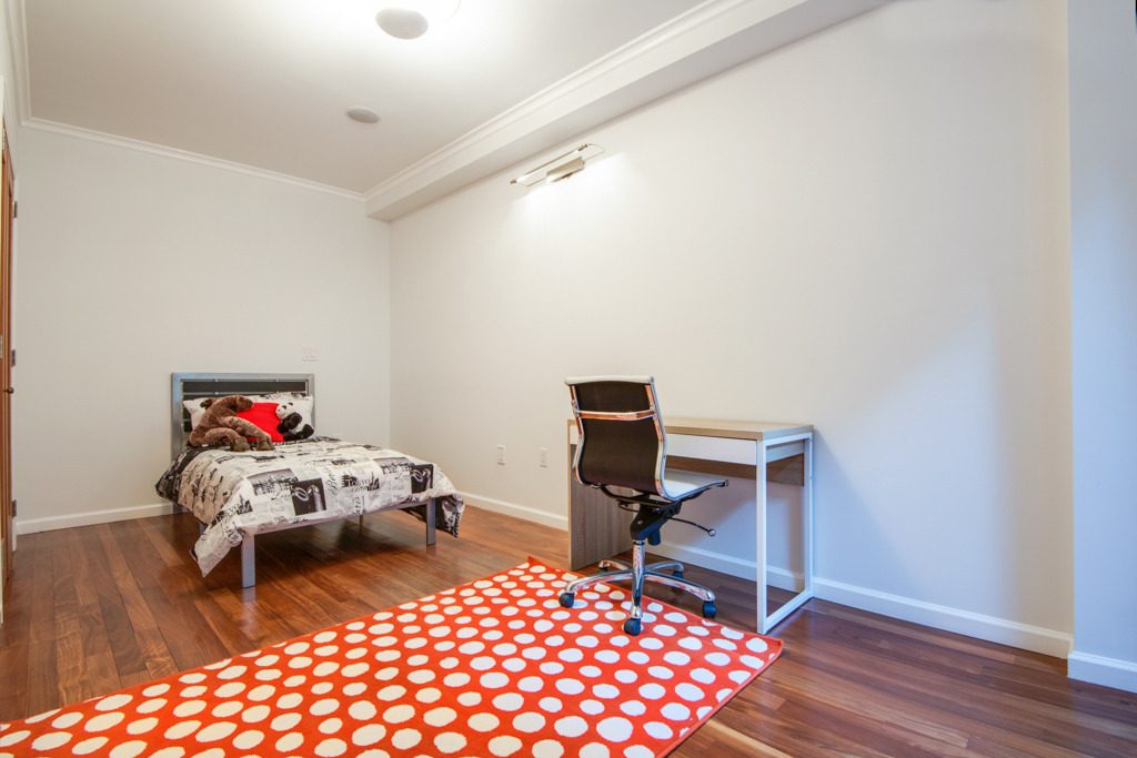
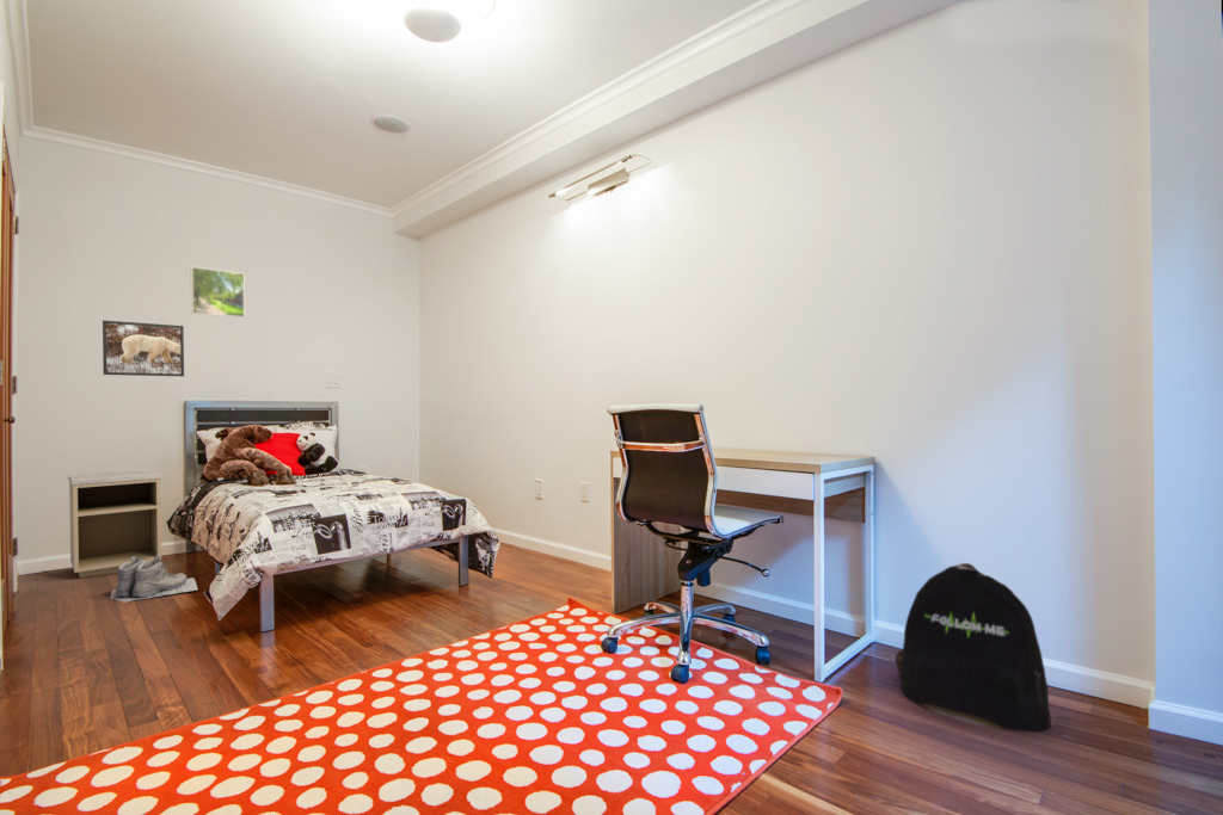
+ backpack (959, 631)
+ boots (154, 573)
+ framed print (145, 348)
+ nightstand (115, 521)
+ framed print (217, 292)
